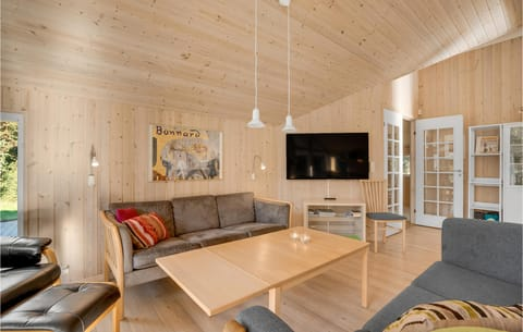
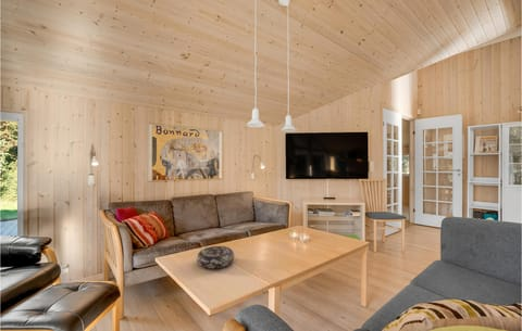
+ decorative bowl (215, 256)
